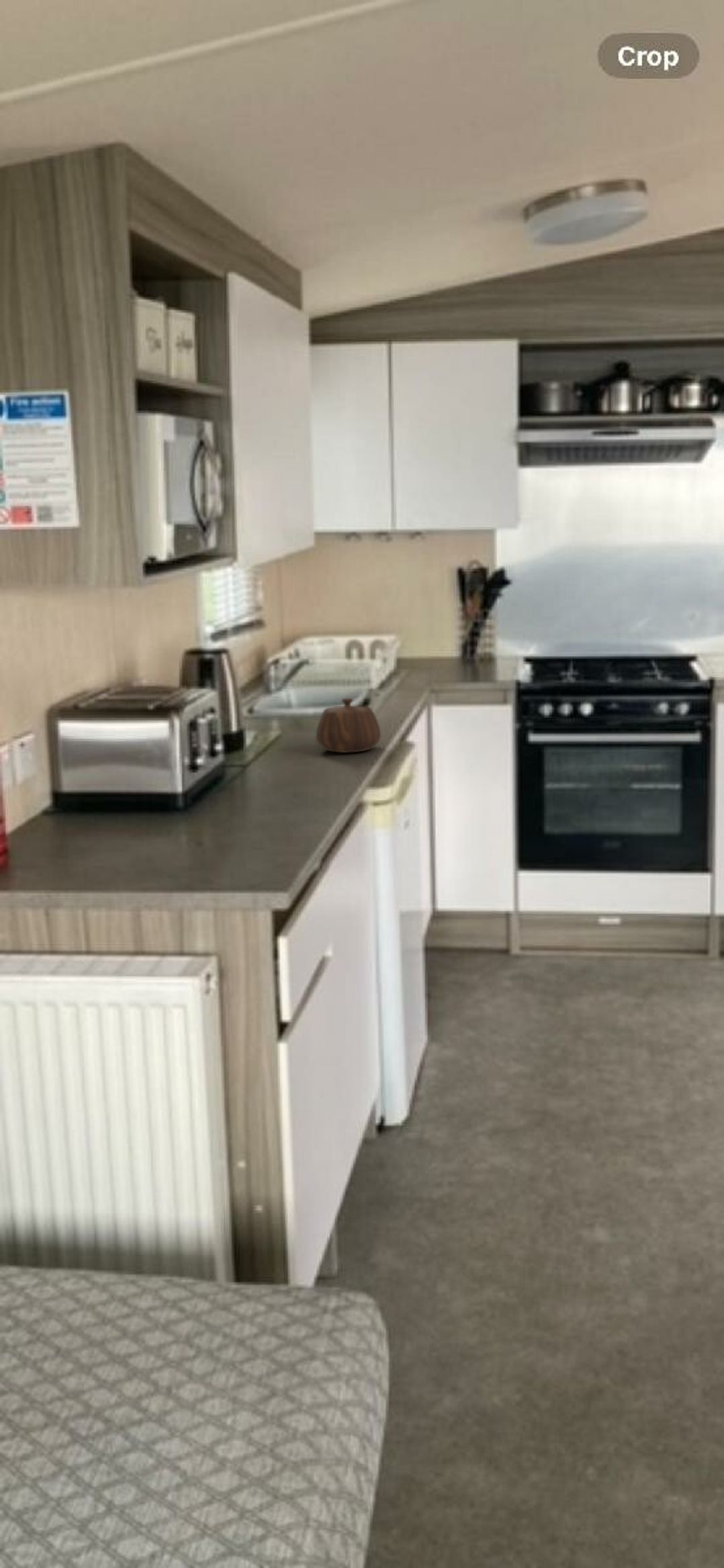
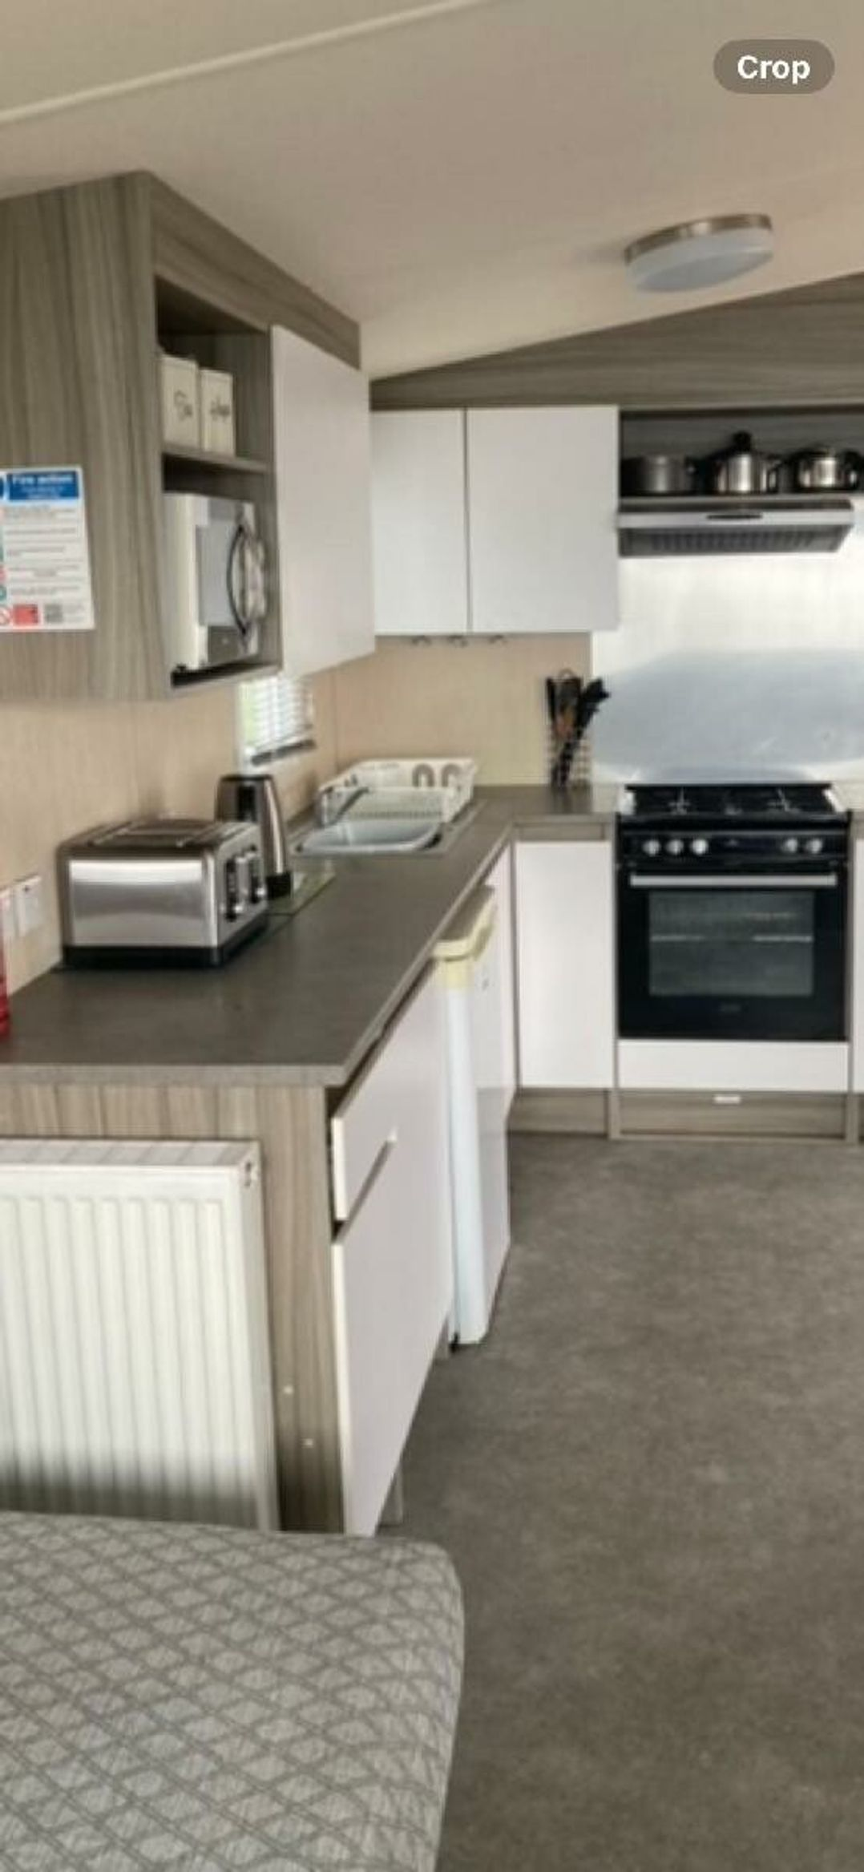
- teapot (347, 725)
